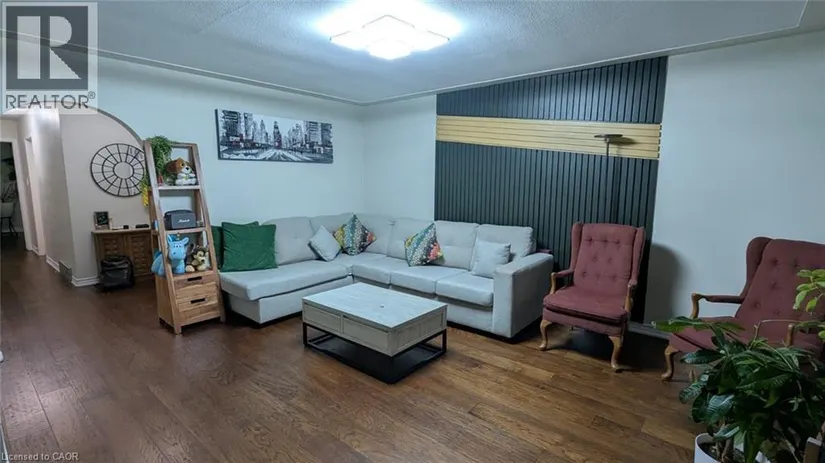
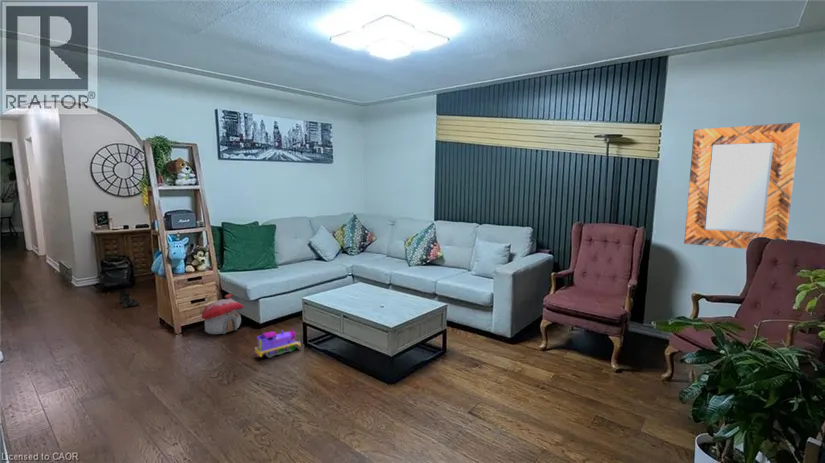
+ toy house (221, 313)
+ boots (128, 297)
+ toy train (278, 342)
+ home mirror (737, 188)
